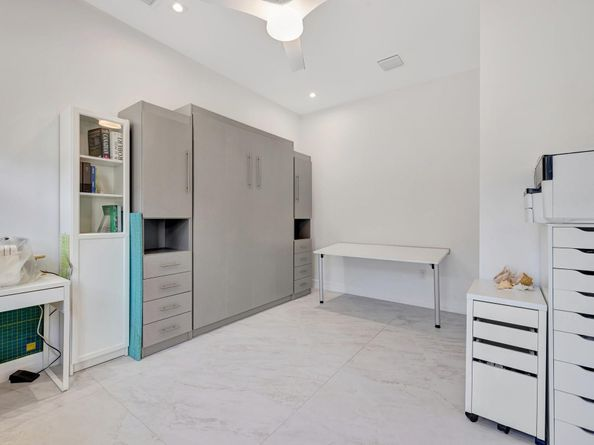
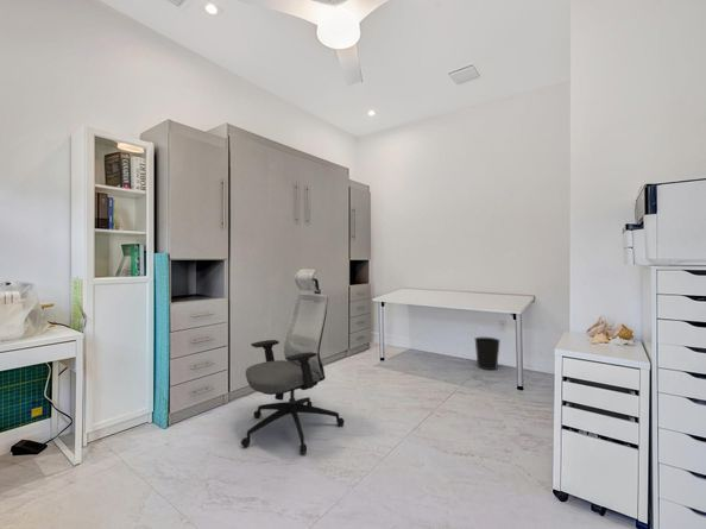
+ office chair (288, 349)
+ wastebasket (486, 353)
